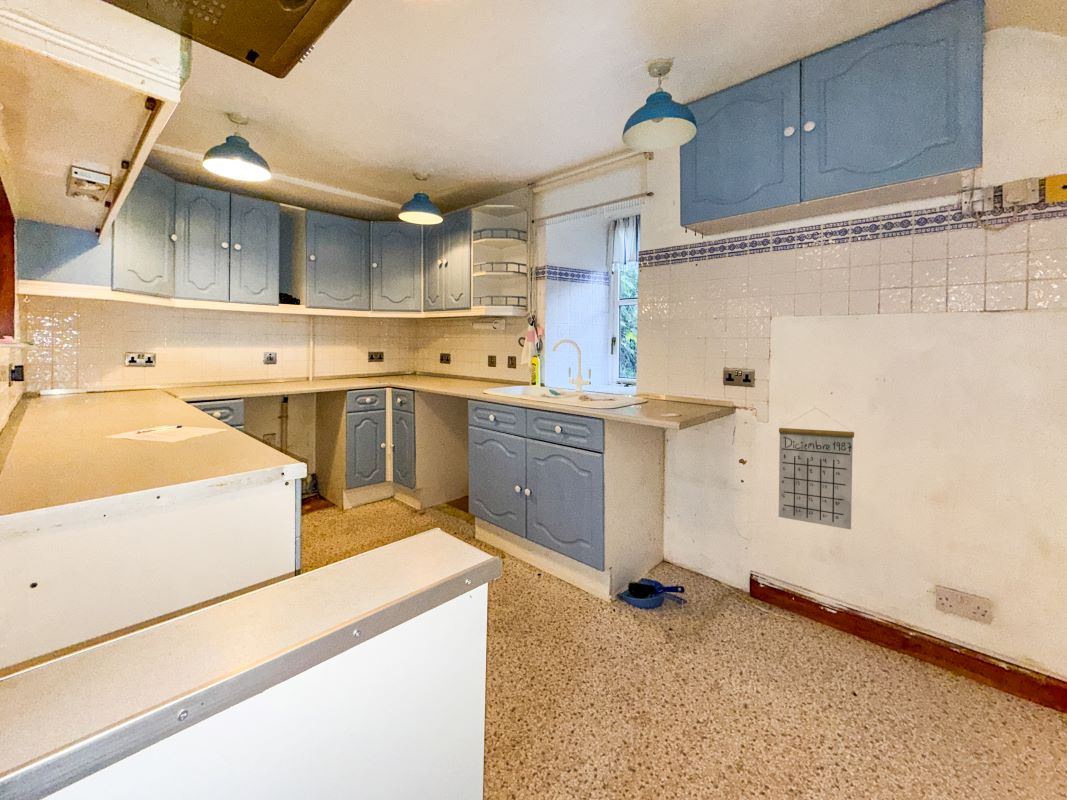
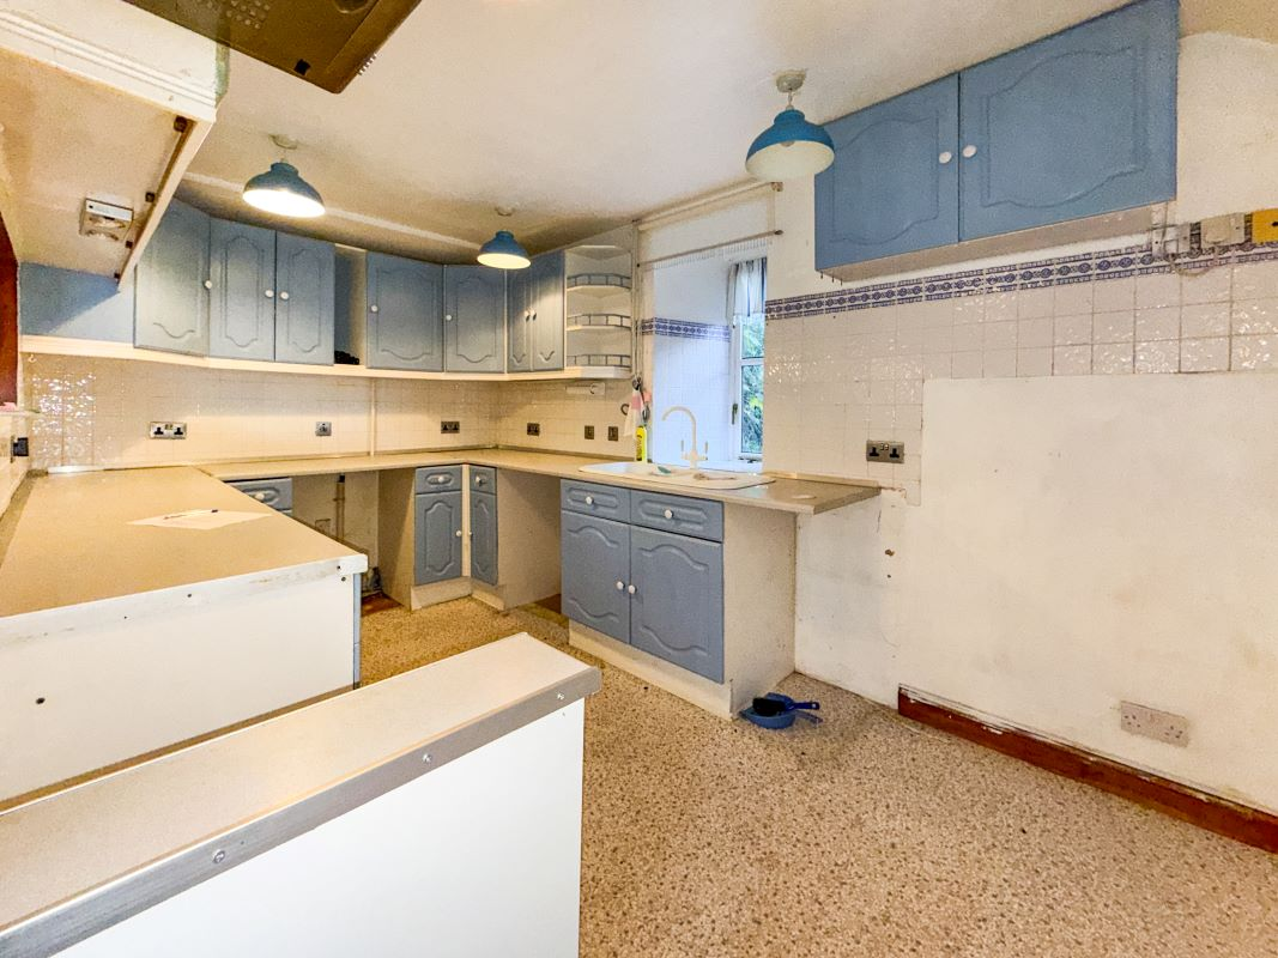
- calendar (814, 465)
